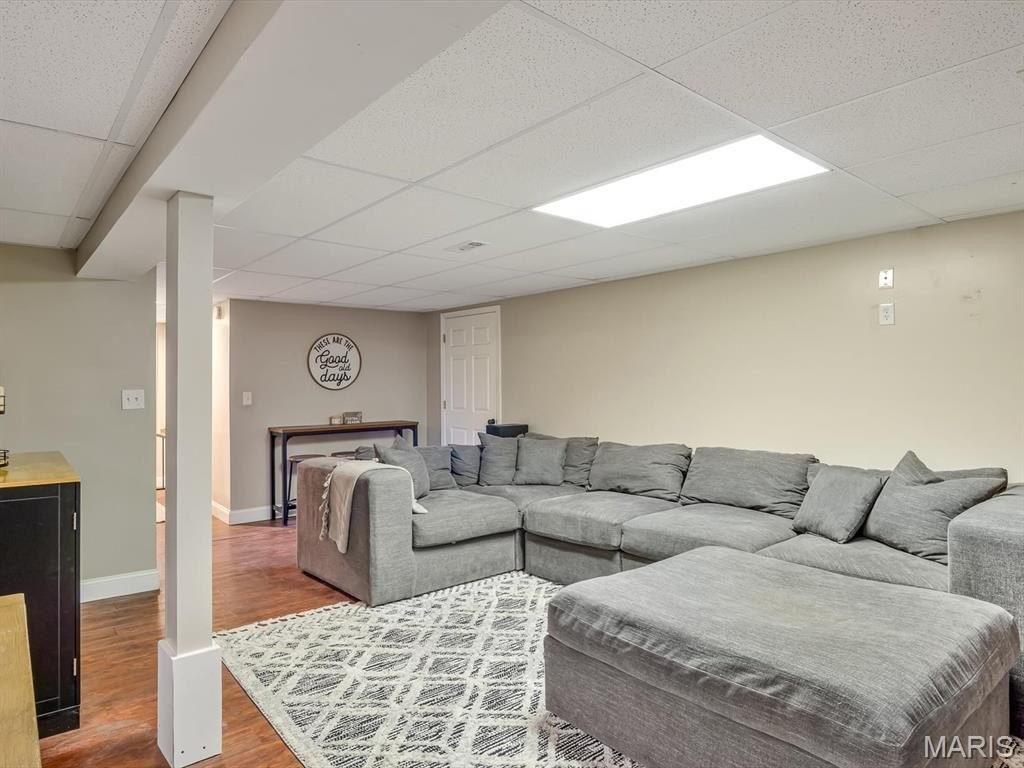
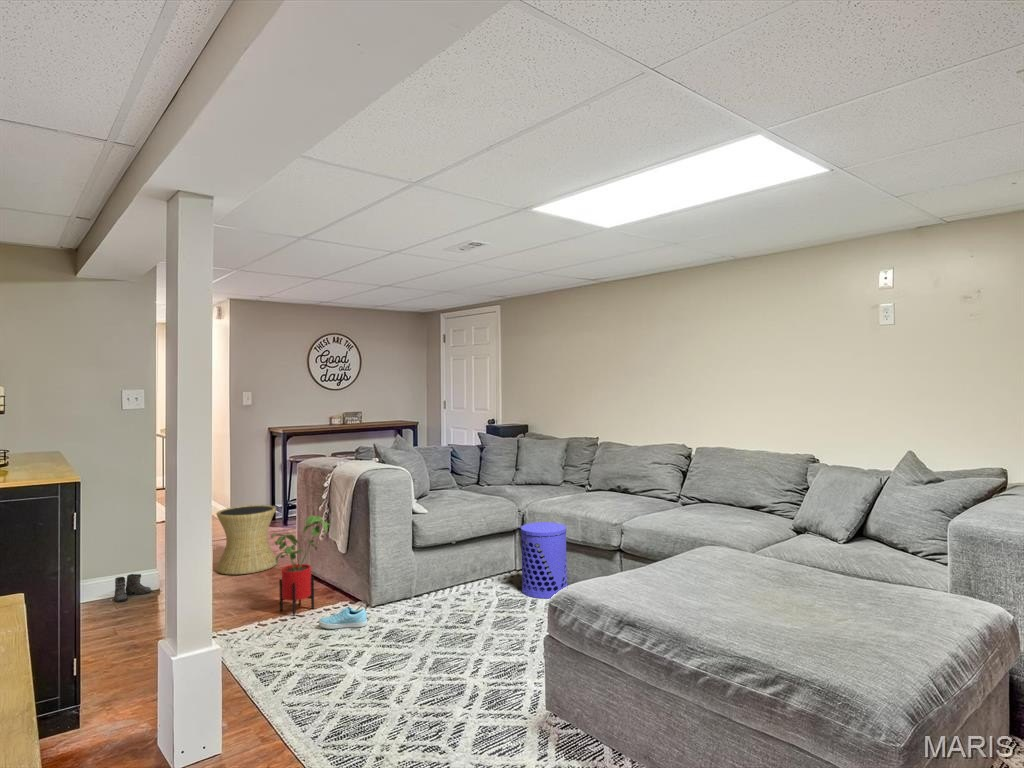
+ side table (247, 538)
+ sneaker (343, 615)
+ boots (128, 586)
+ waste bin (544, 558)
+ house plant (299, 562)
